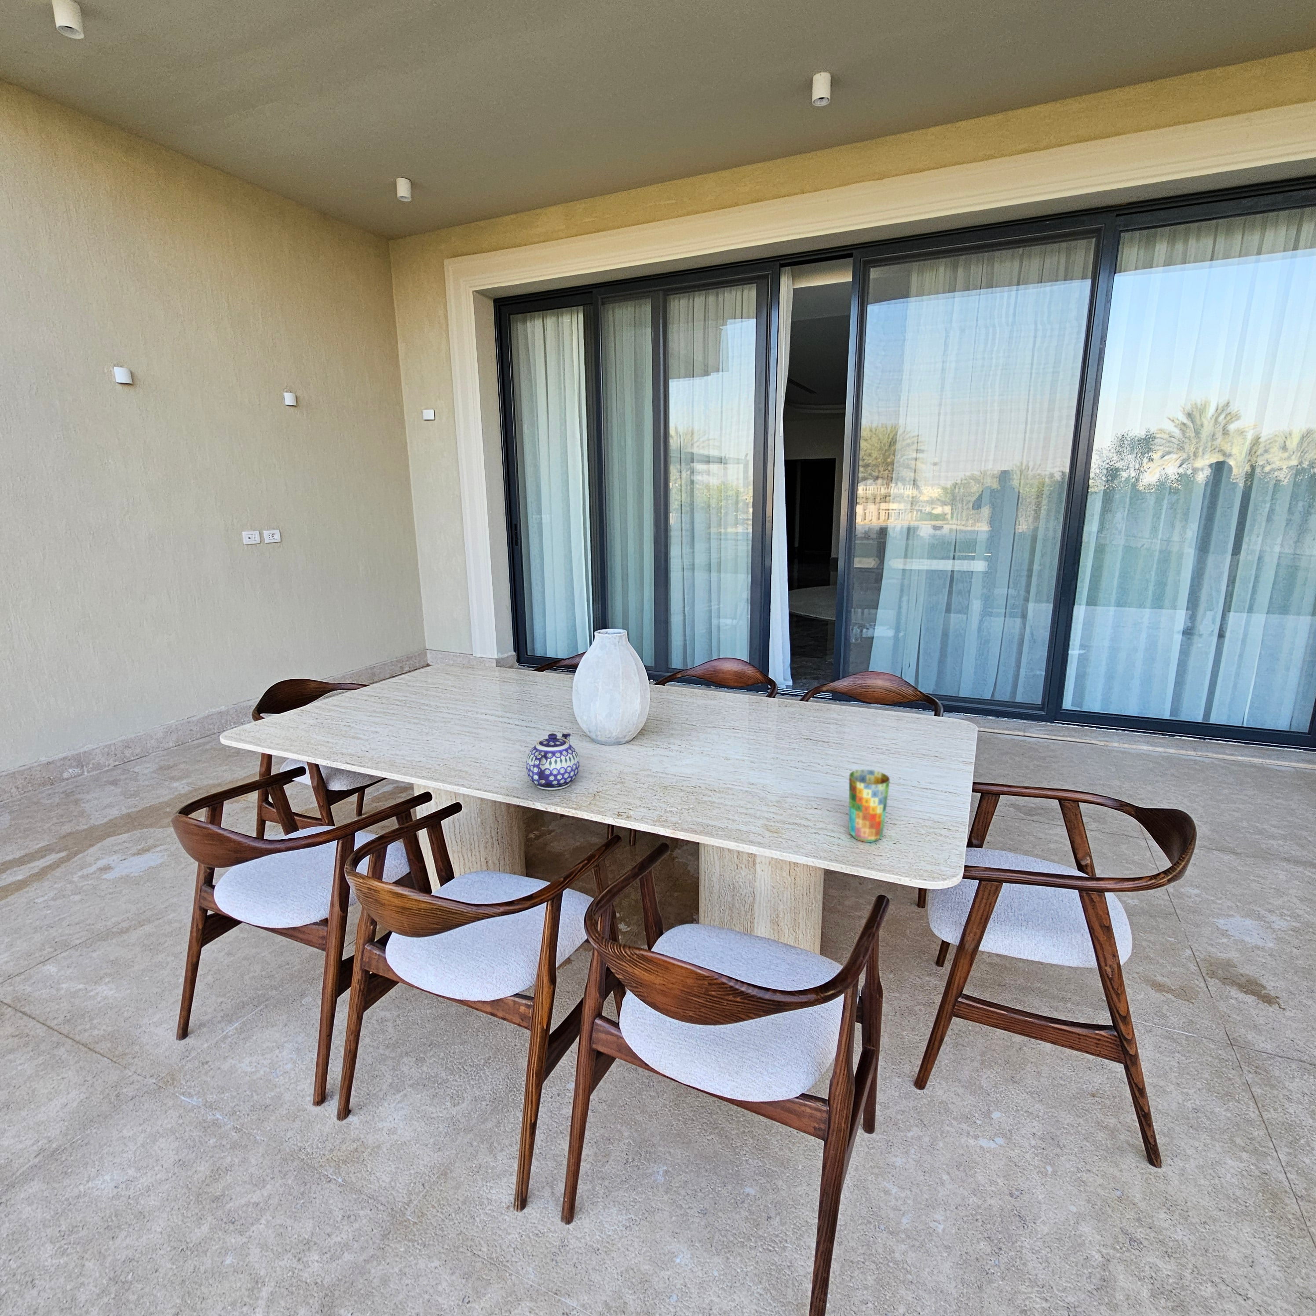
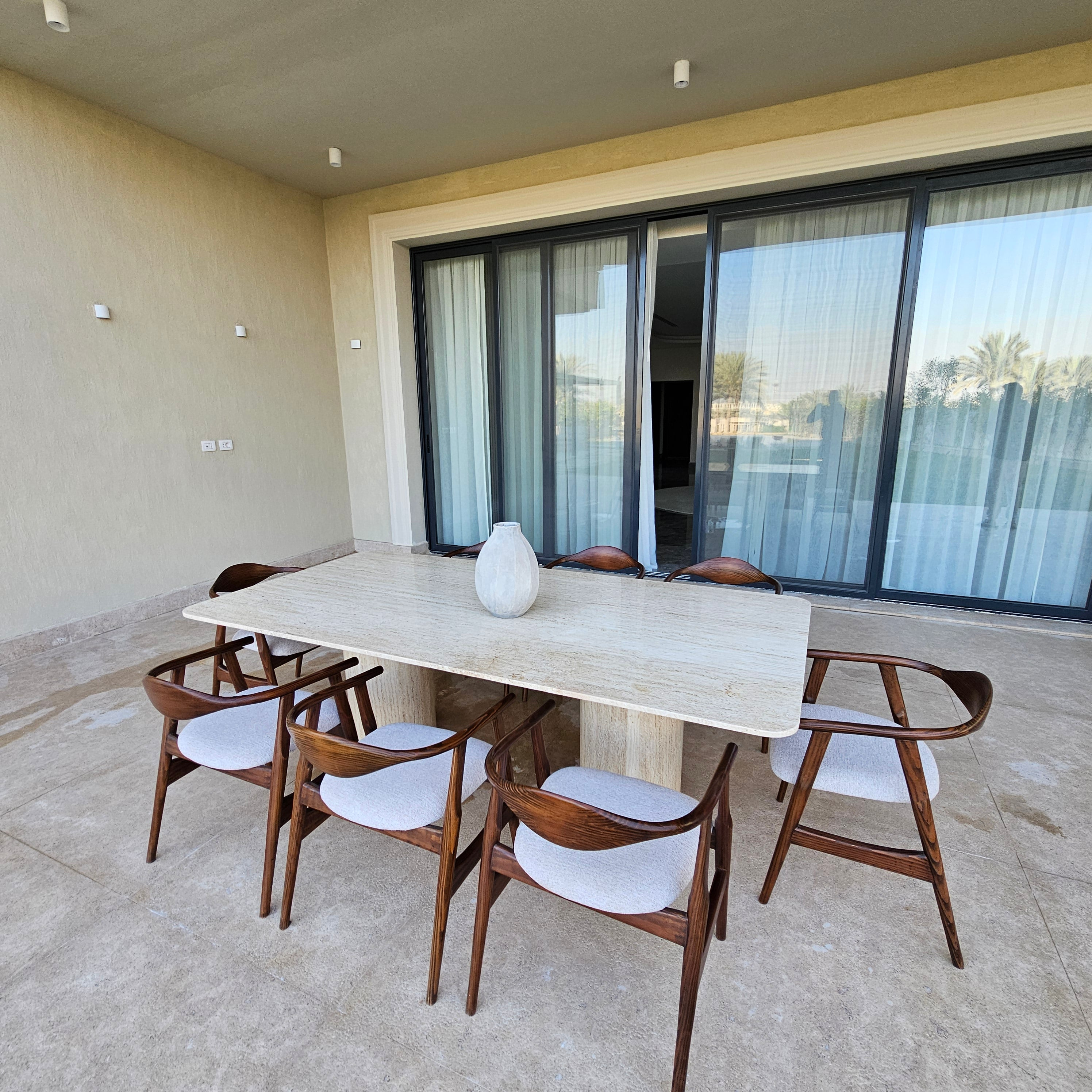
- cup (868, 806)
- teapot (552, 759)
